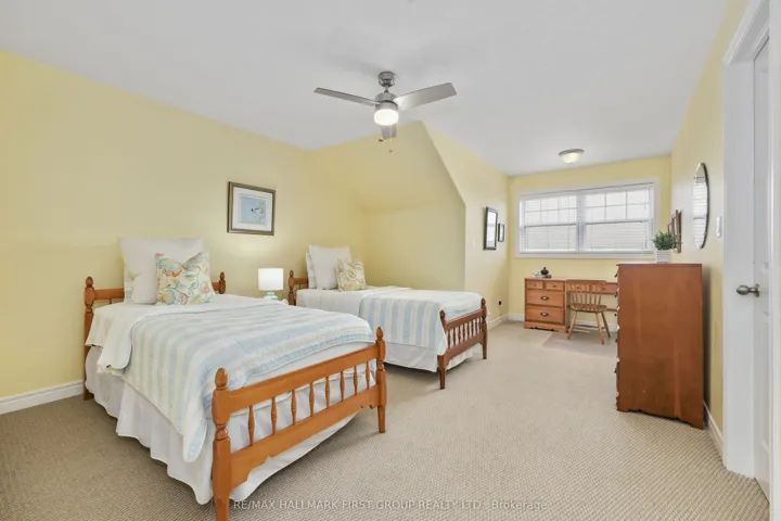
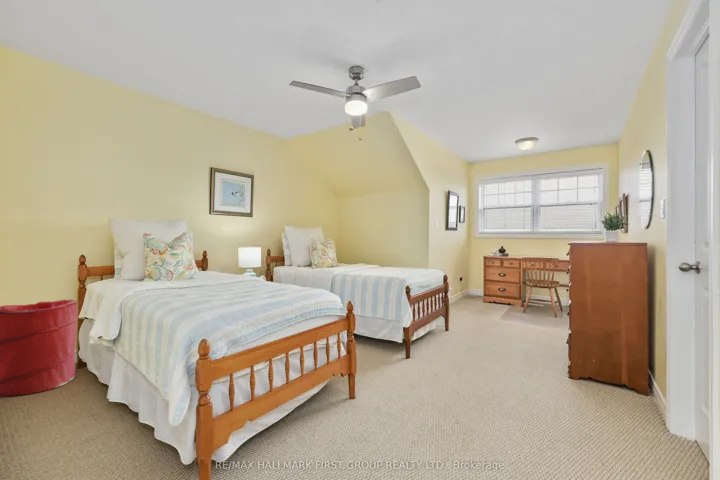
+ laundry hamper (37, 342)
